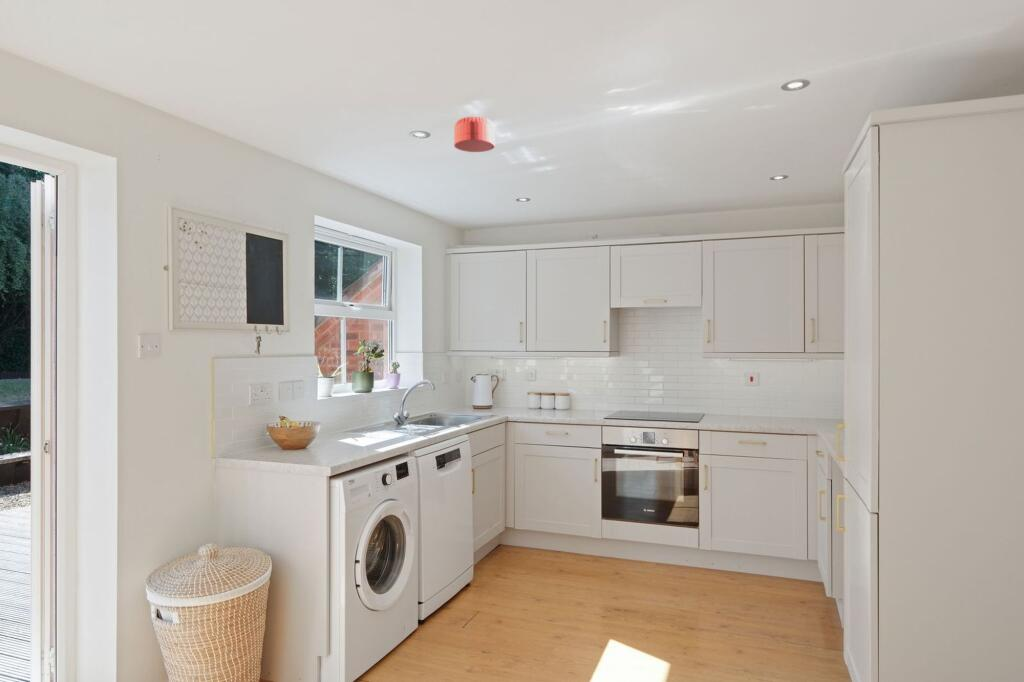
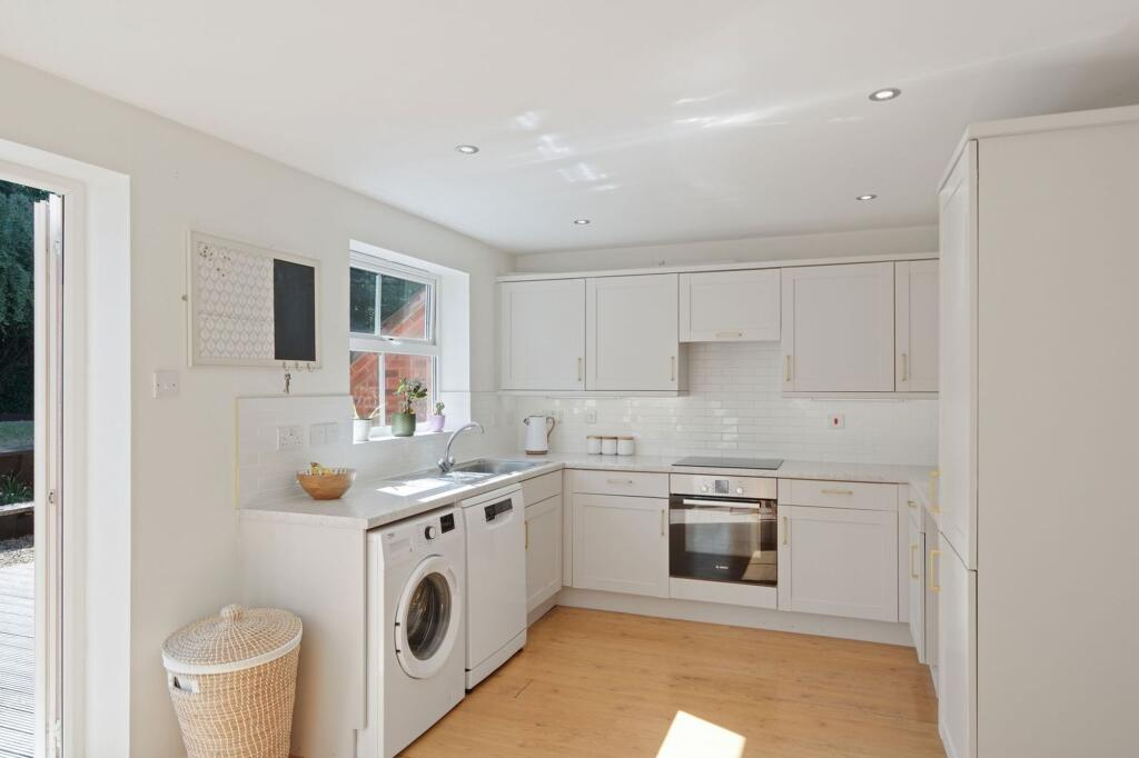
- smoke detector (474, 134)
